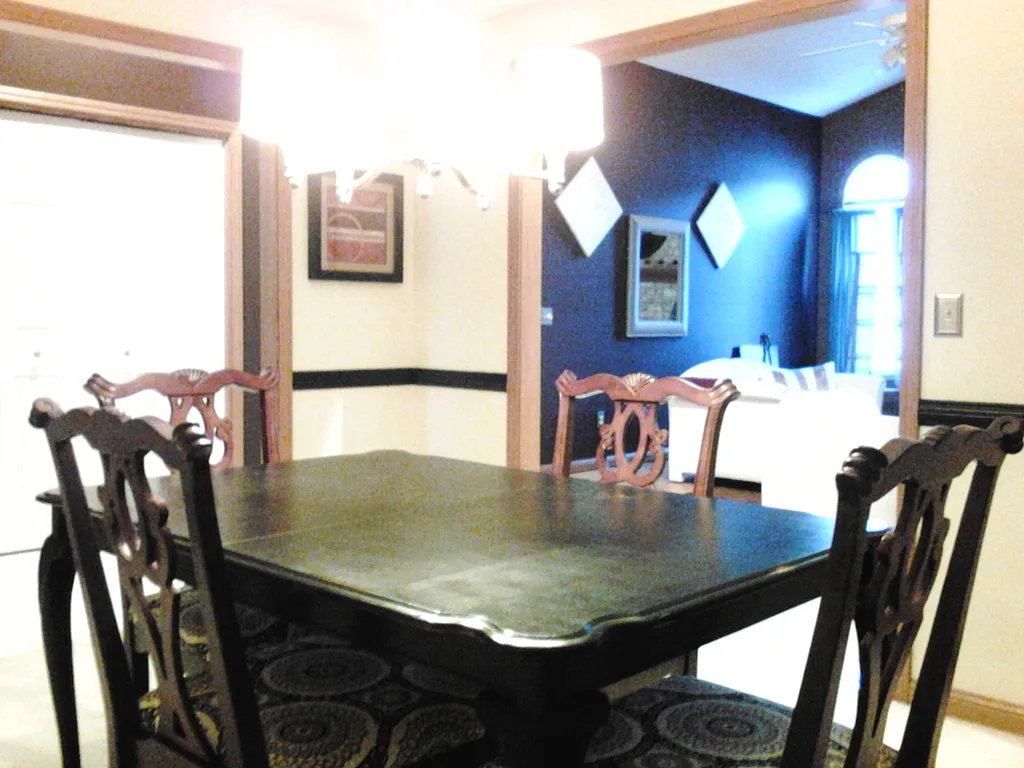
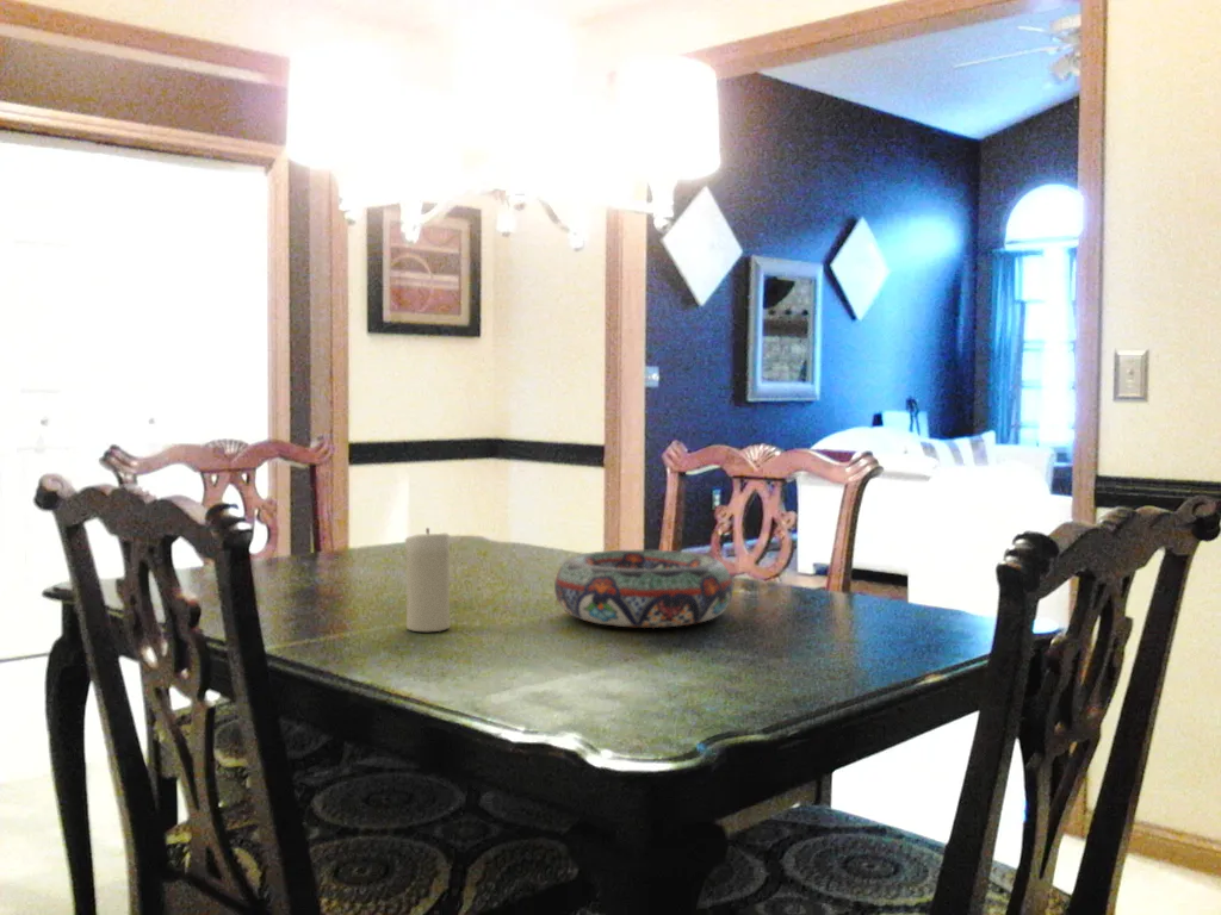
+ decorative bowl (643, 587)
+ candle (428, 577)
